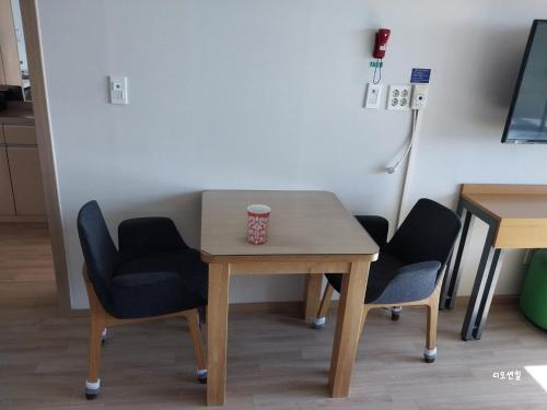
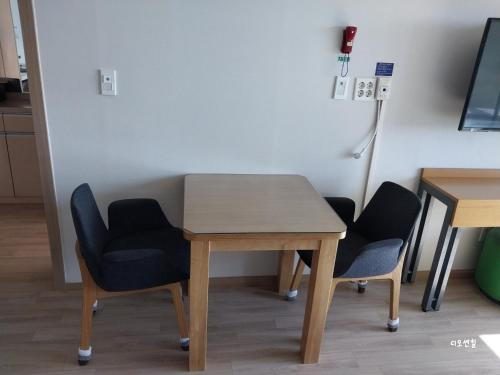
- mug (258, 222)
